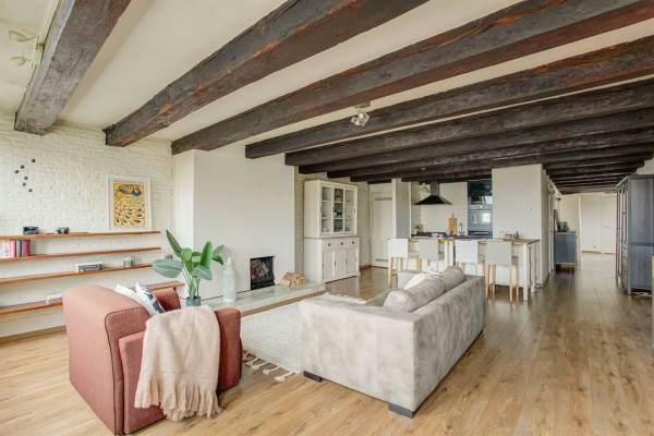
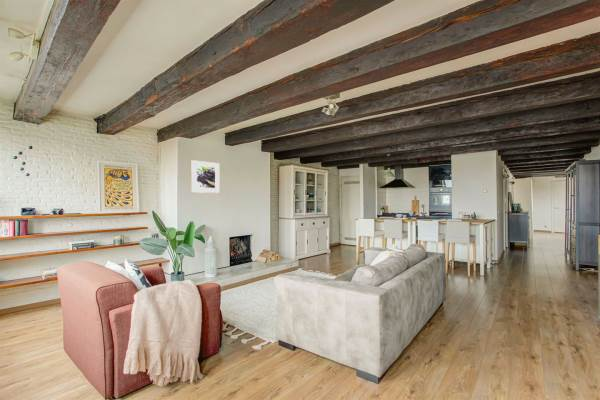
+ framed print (205, 177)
